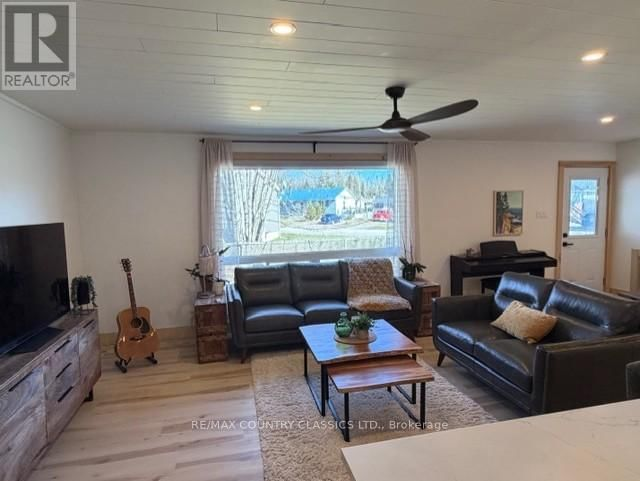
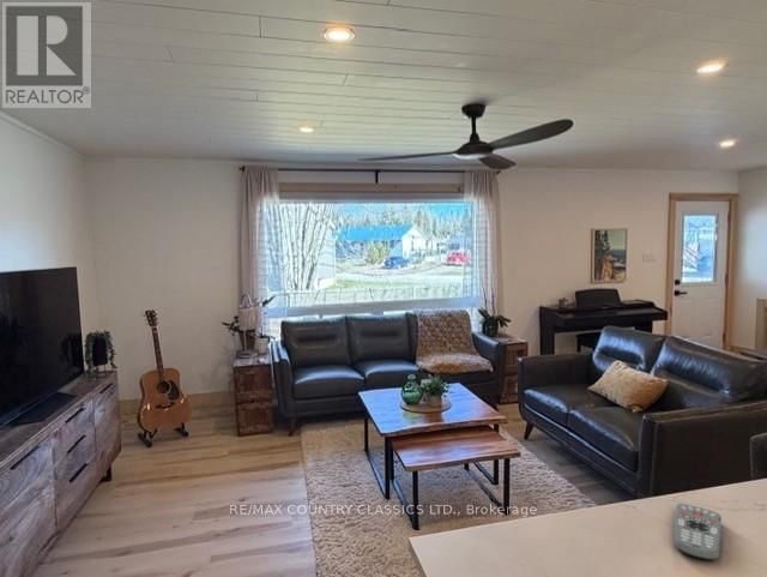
+ remote control (696, 530)
